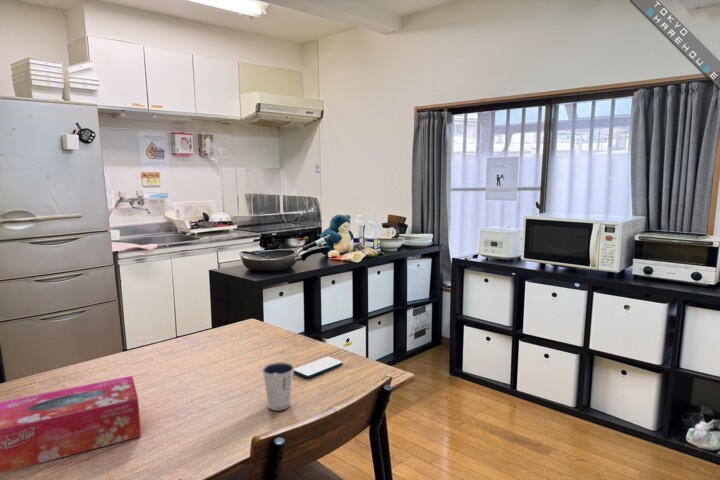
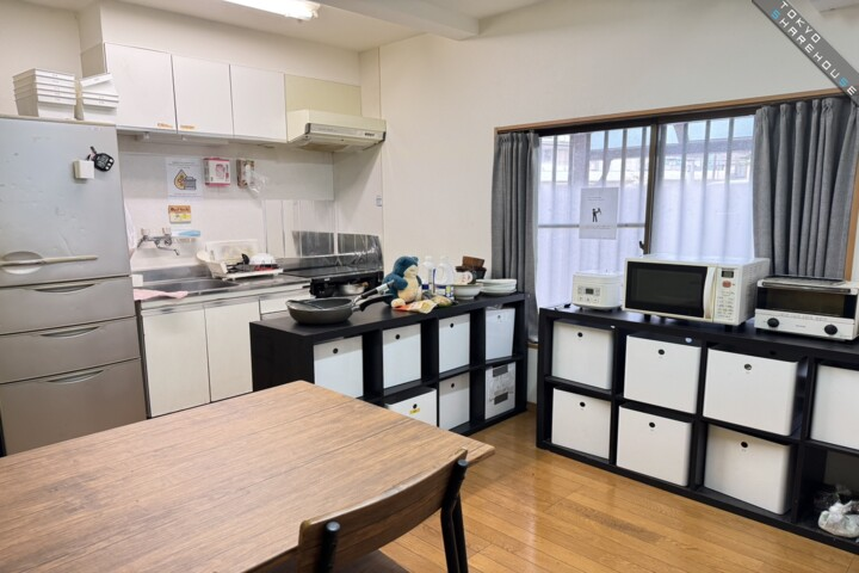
- tissue box (70, 419)
- smartphone (318, 366)
- dixie cup (278, 387)
